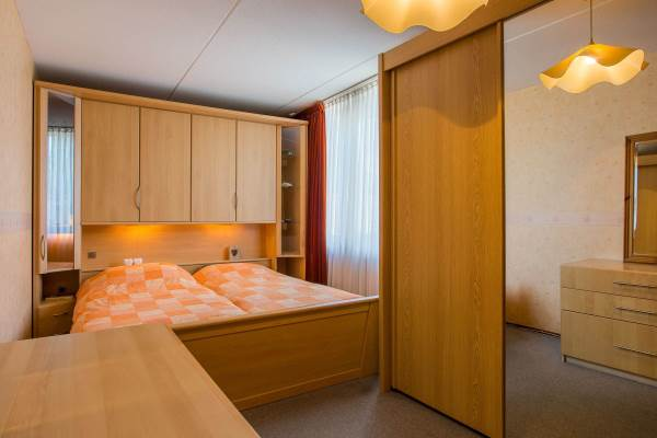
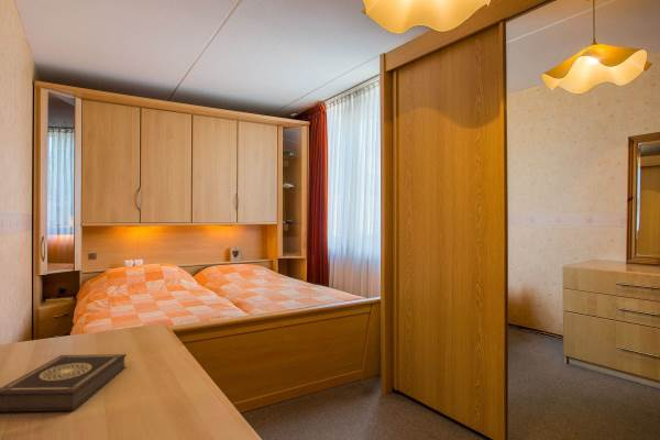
+ book (66, 380)
